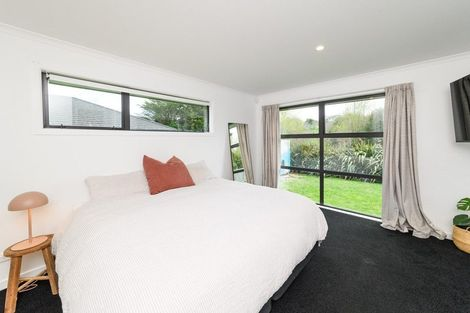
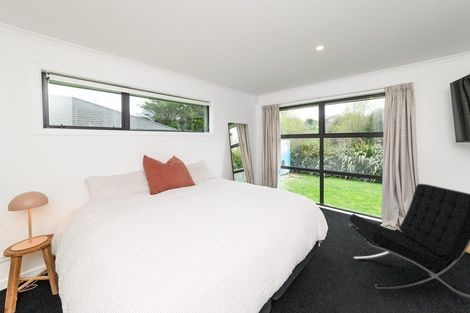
+ lounge chair (402, 231)
